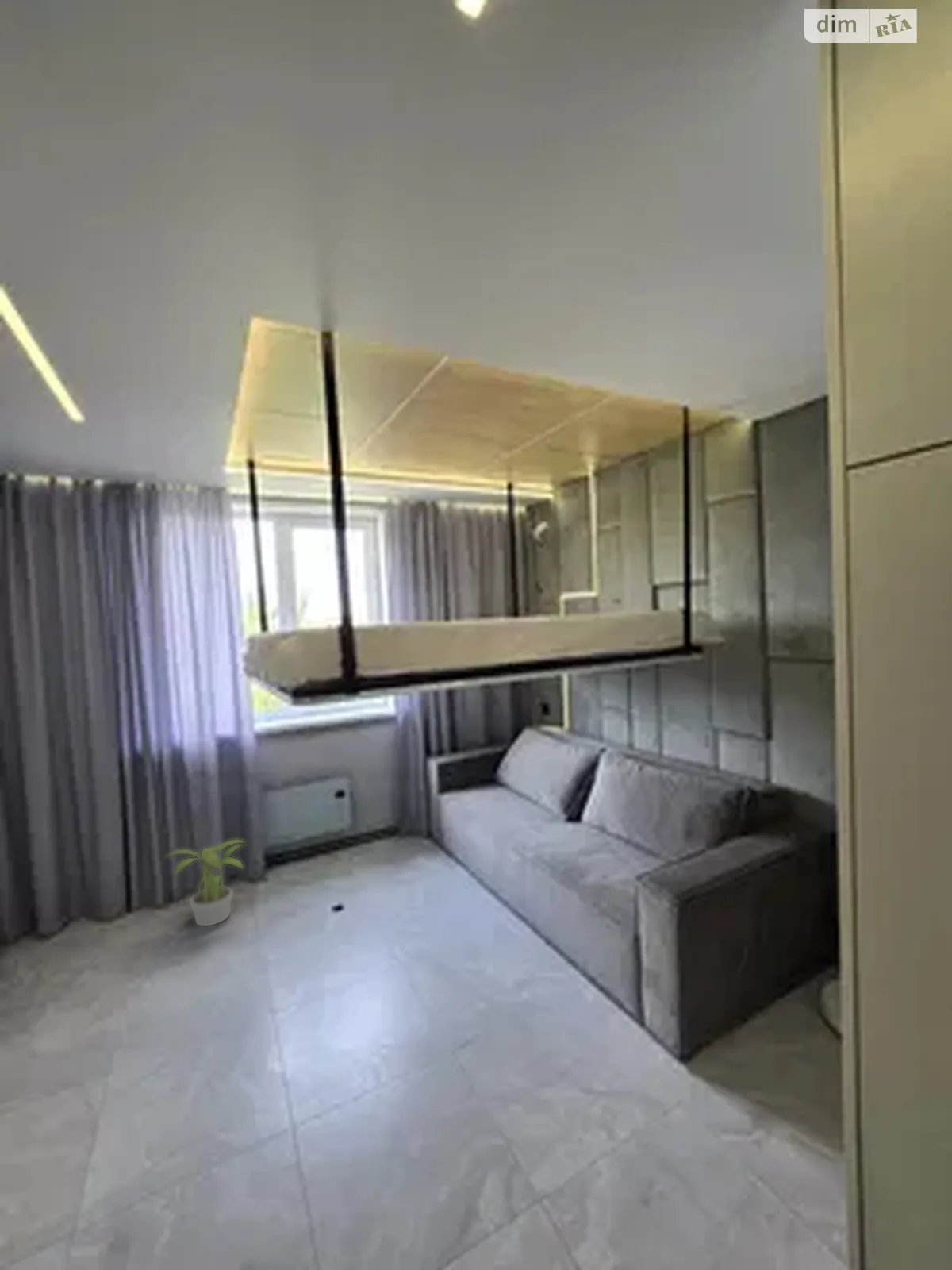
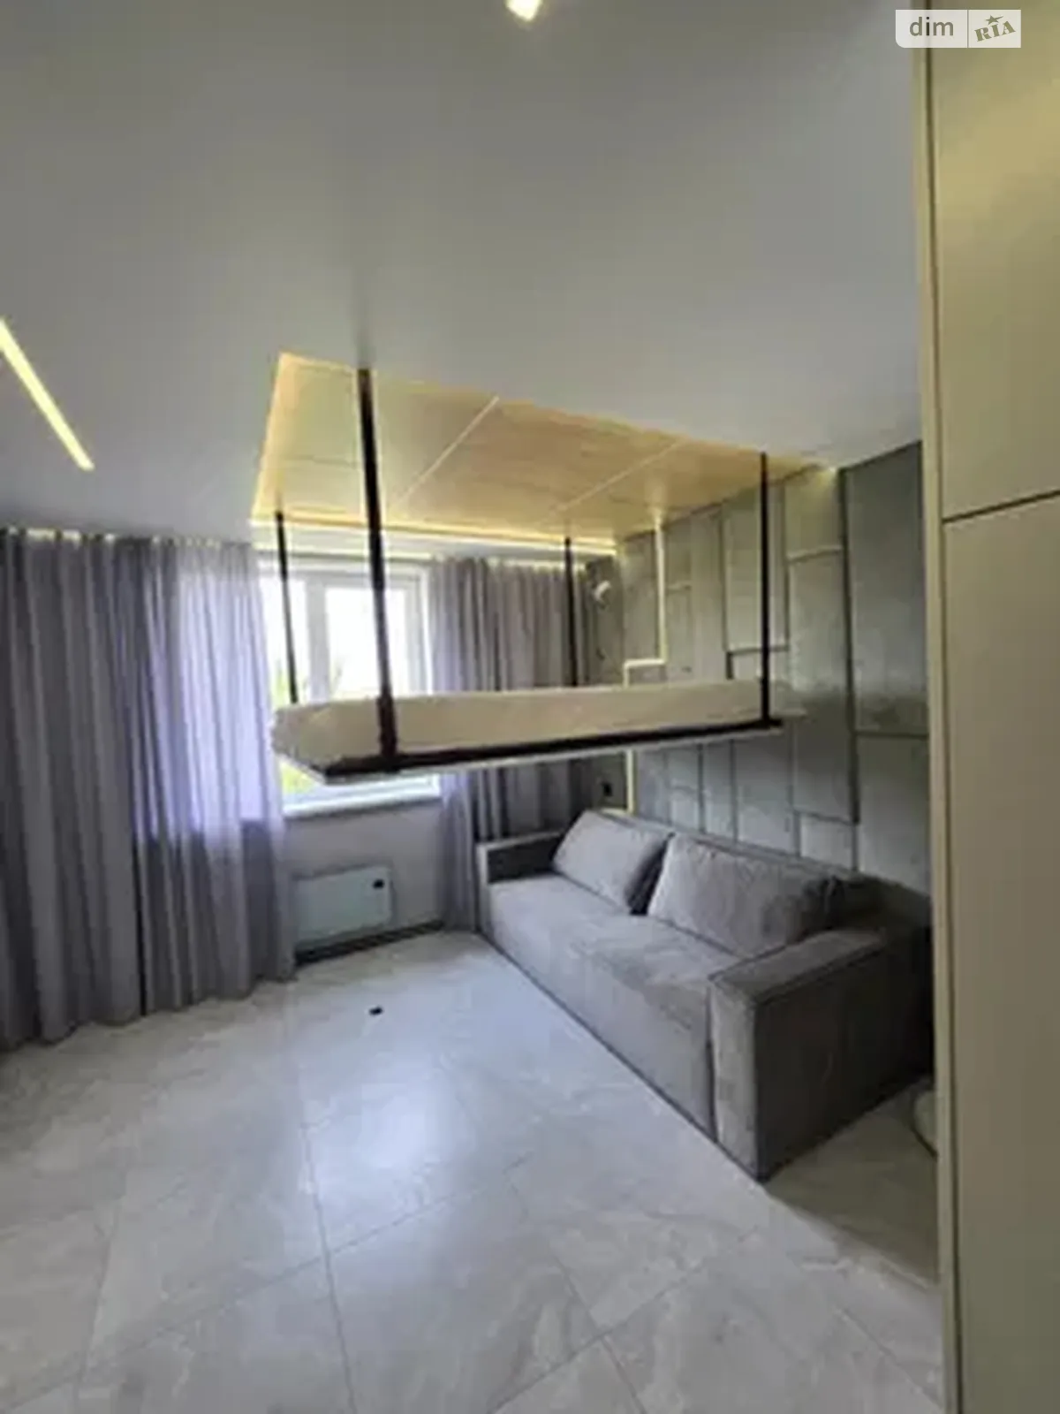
- potted plant (211, 881)
